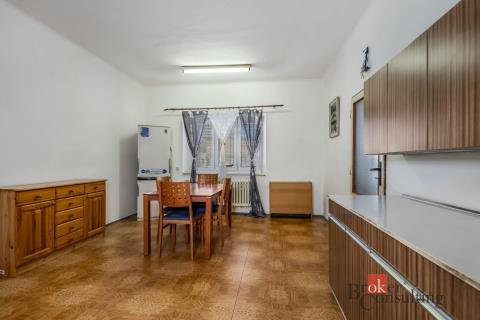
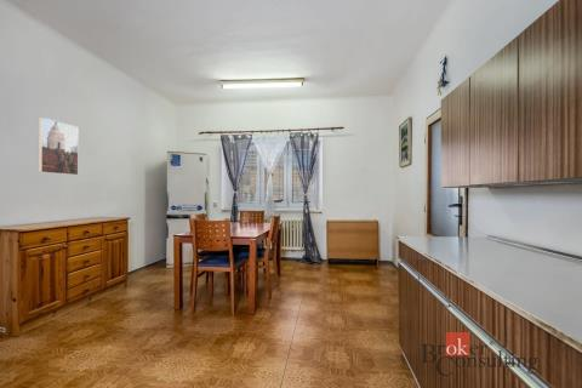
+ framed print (59, 148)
